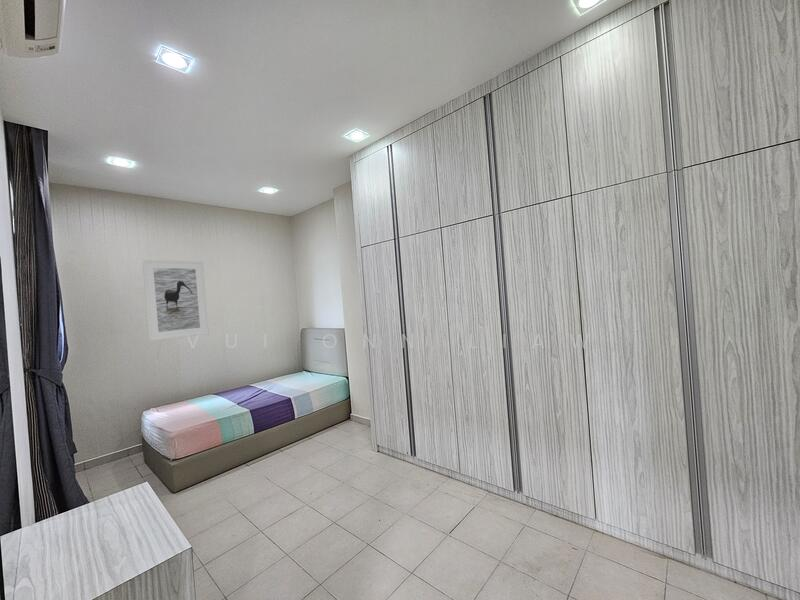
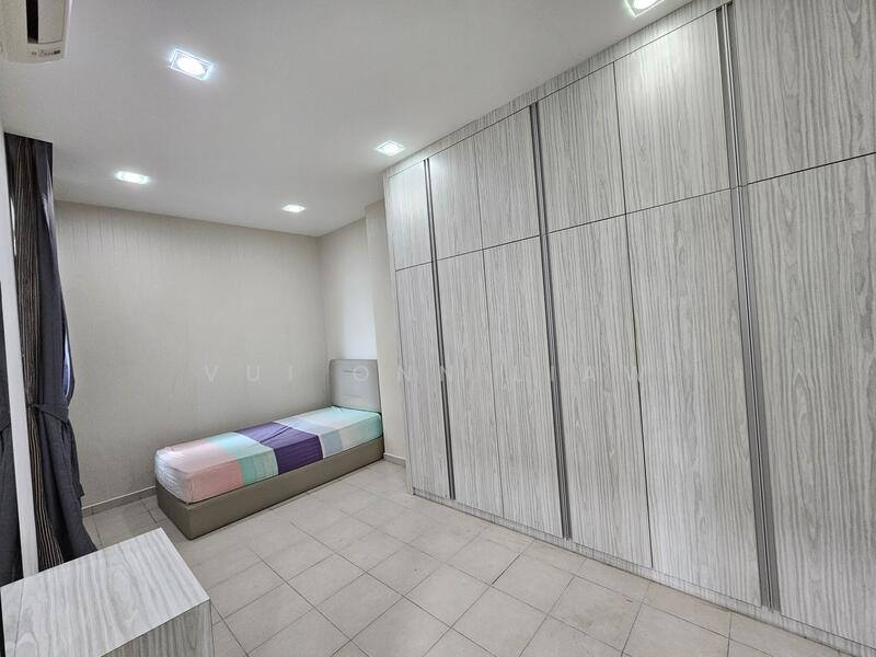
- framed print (177, 299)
